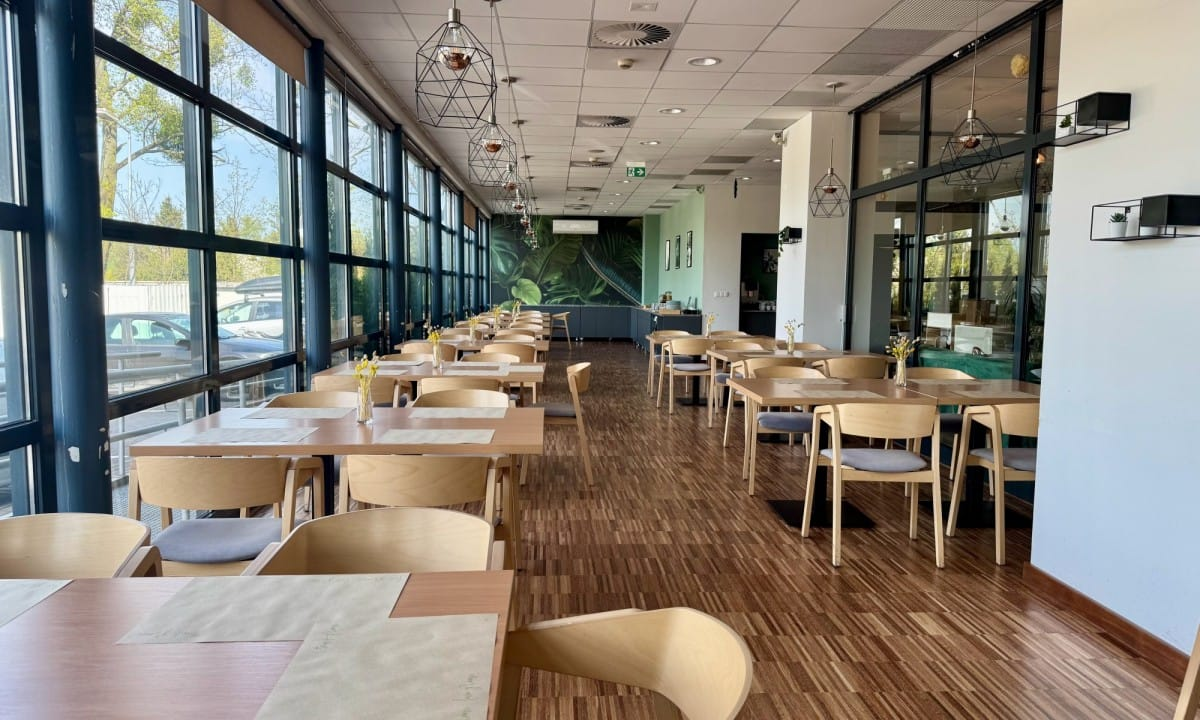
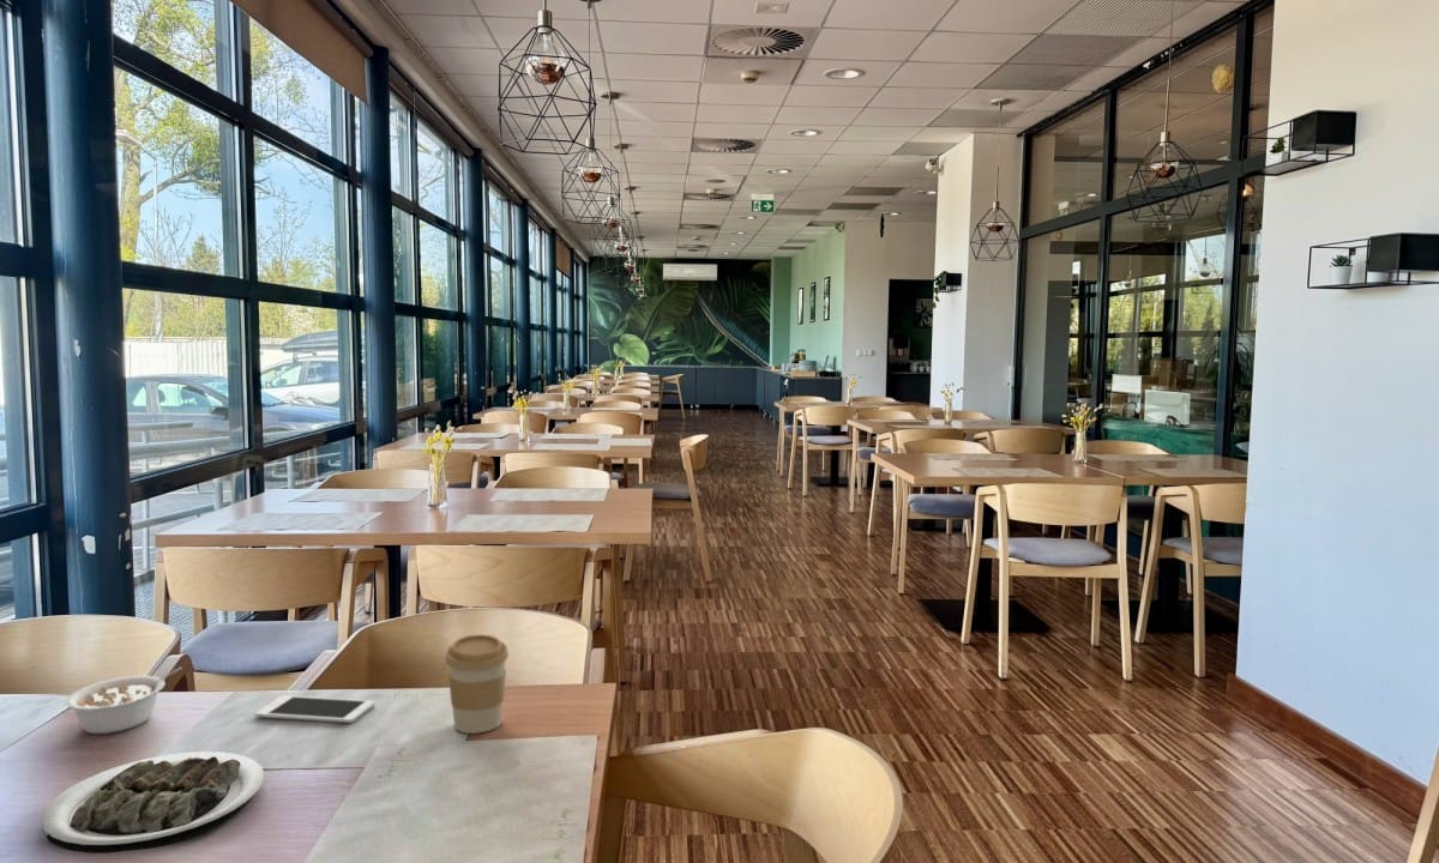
+ cell phone (315, 708)
+ legume (119, 701)
+ plate (157, 791)
+ coffee cup (477, 682)
